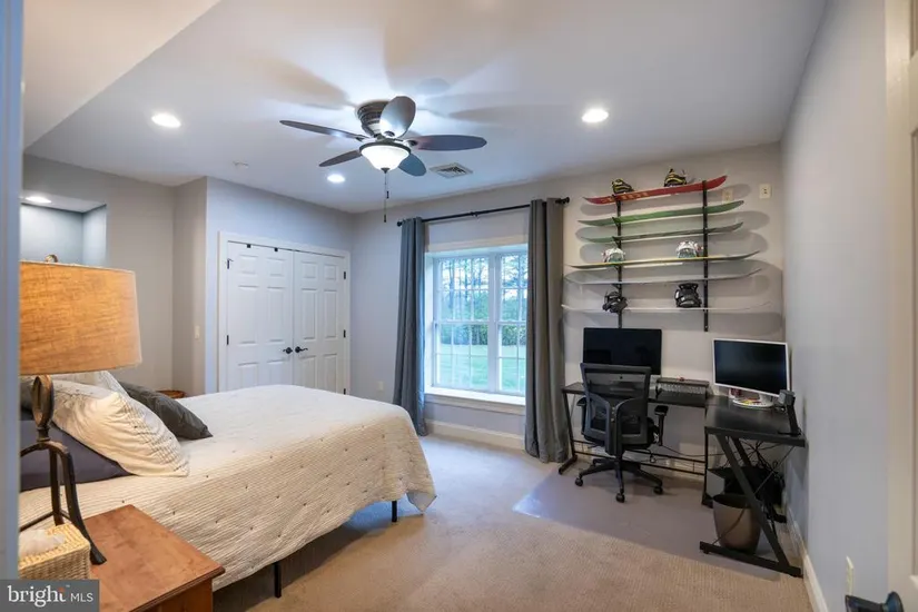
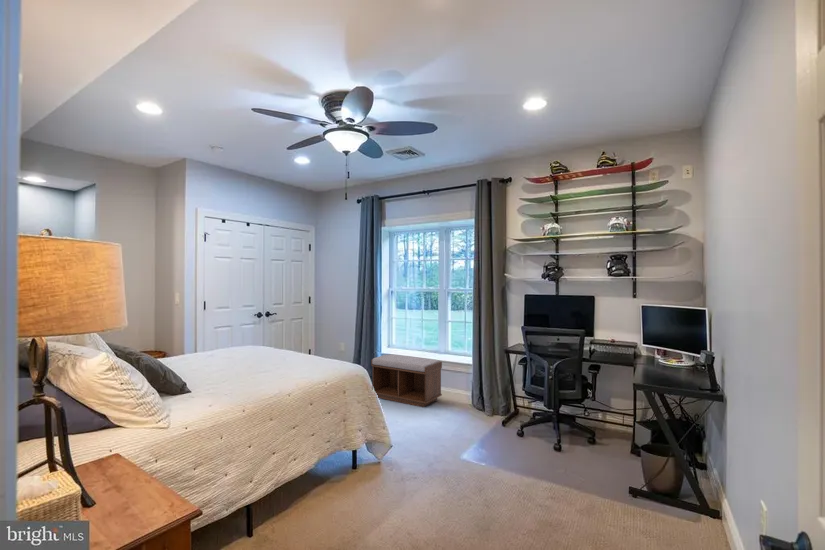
+ bench (405, 378)
